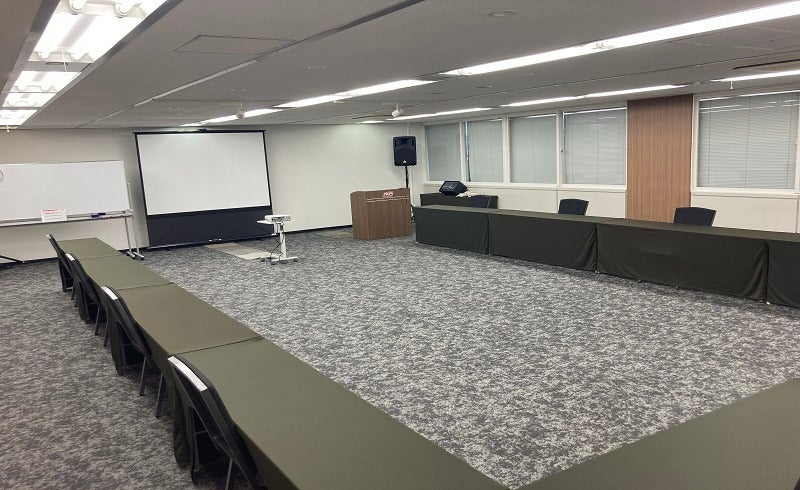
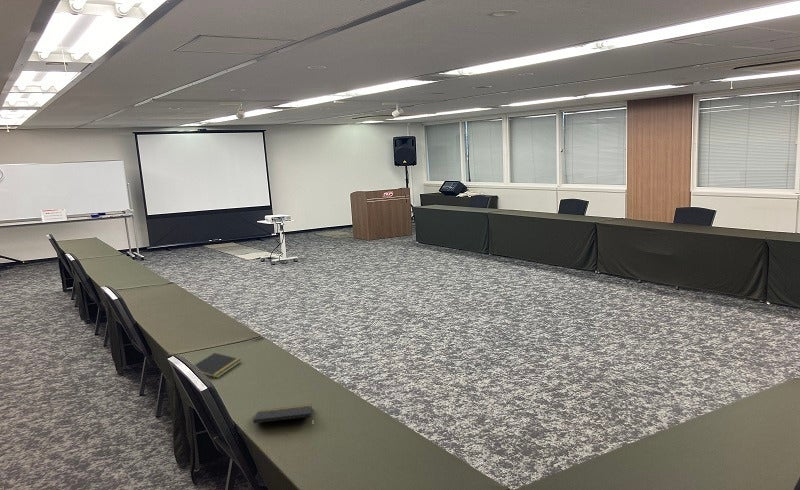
+ notepad (215, 364)
+ notepad (283, 413)
